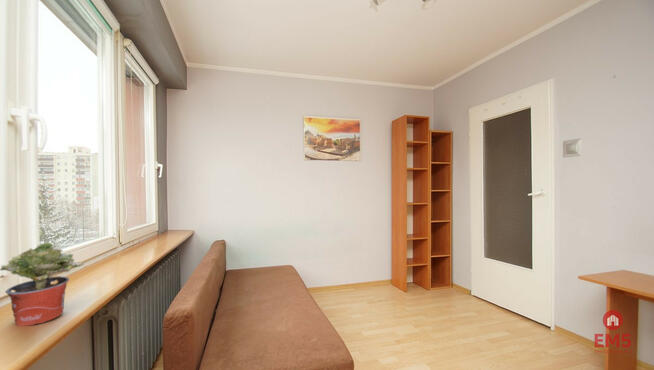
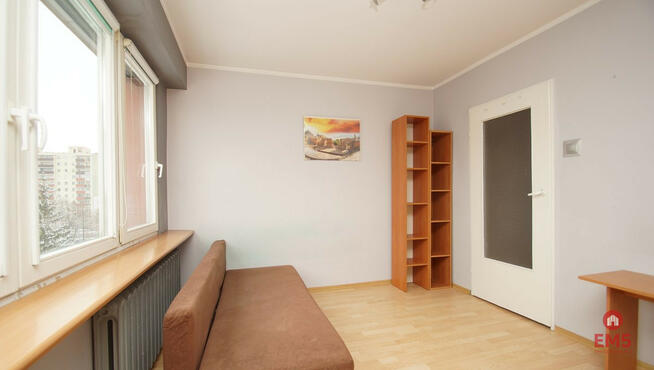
- potted plant (44, 280)
